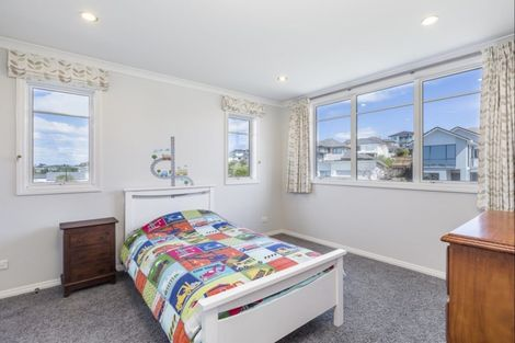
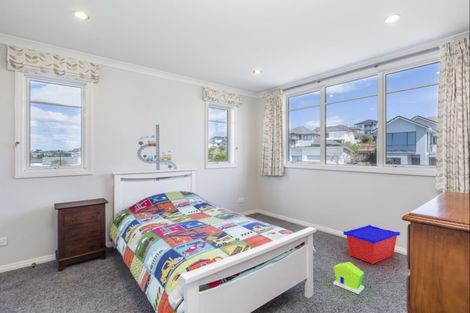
+ toy house (348, 274)
+ storage bin (371, 243)
